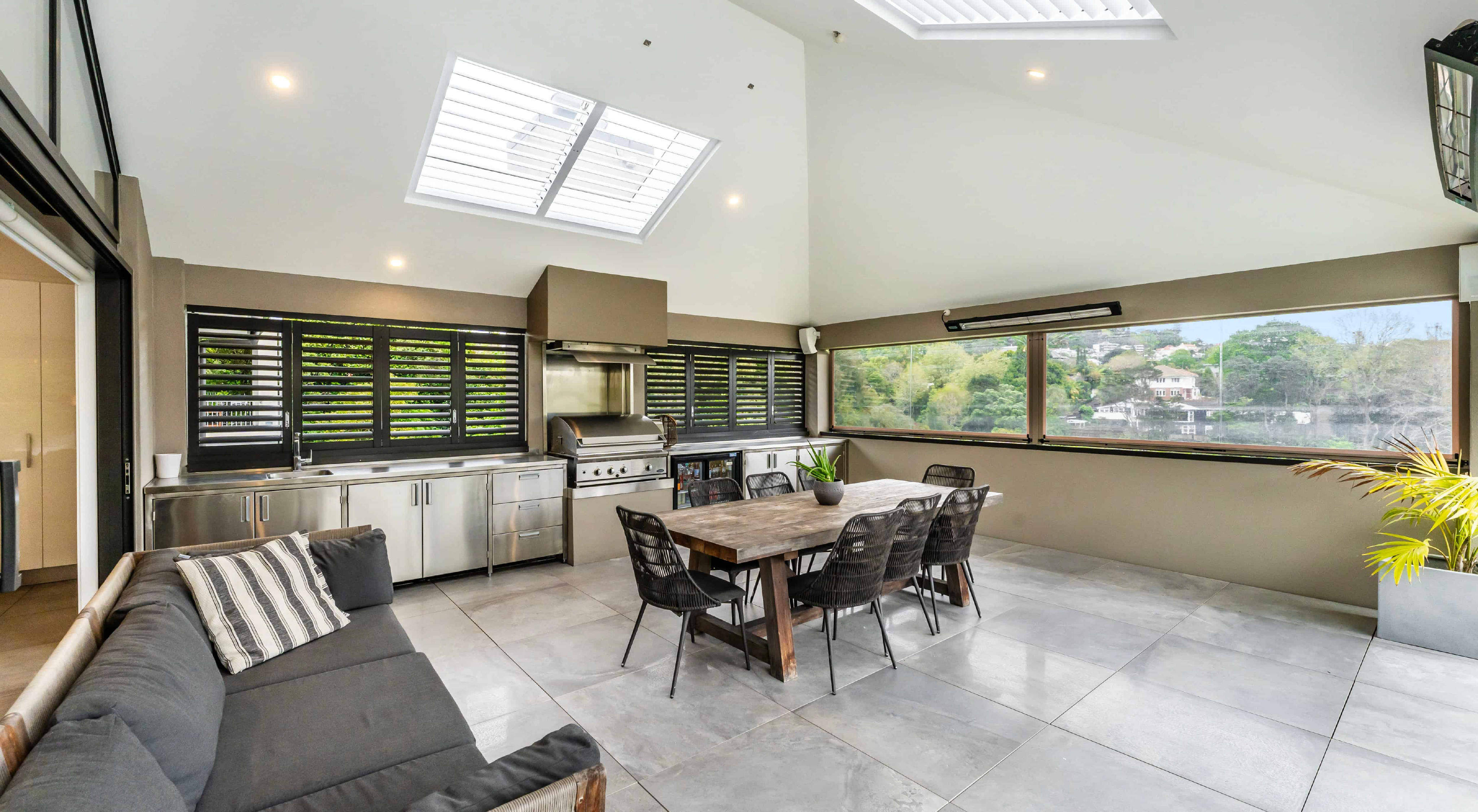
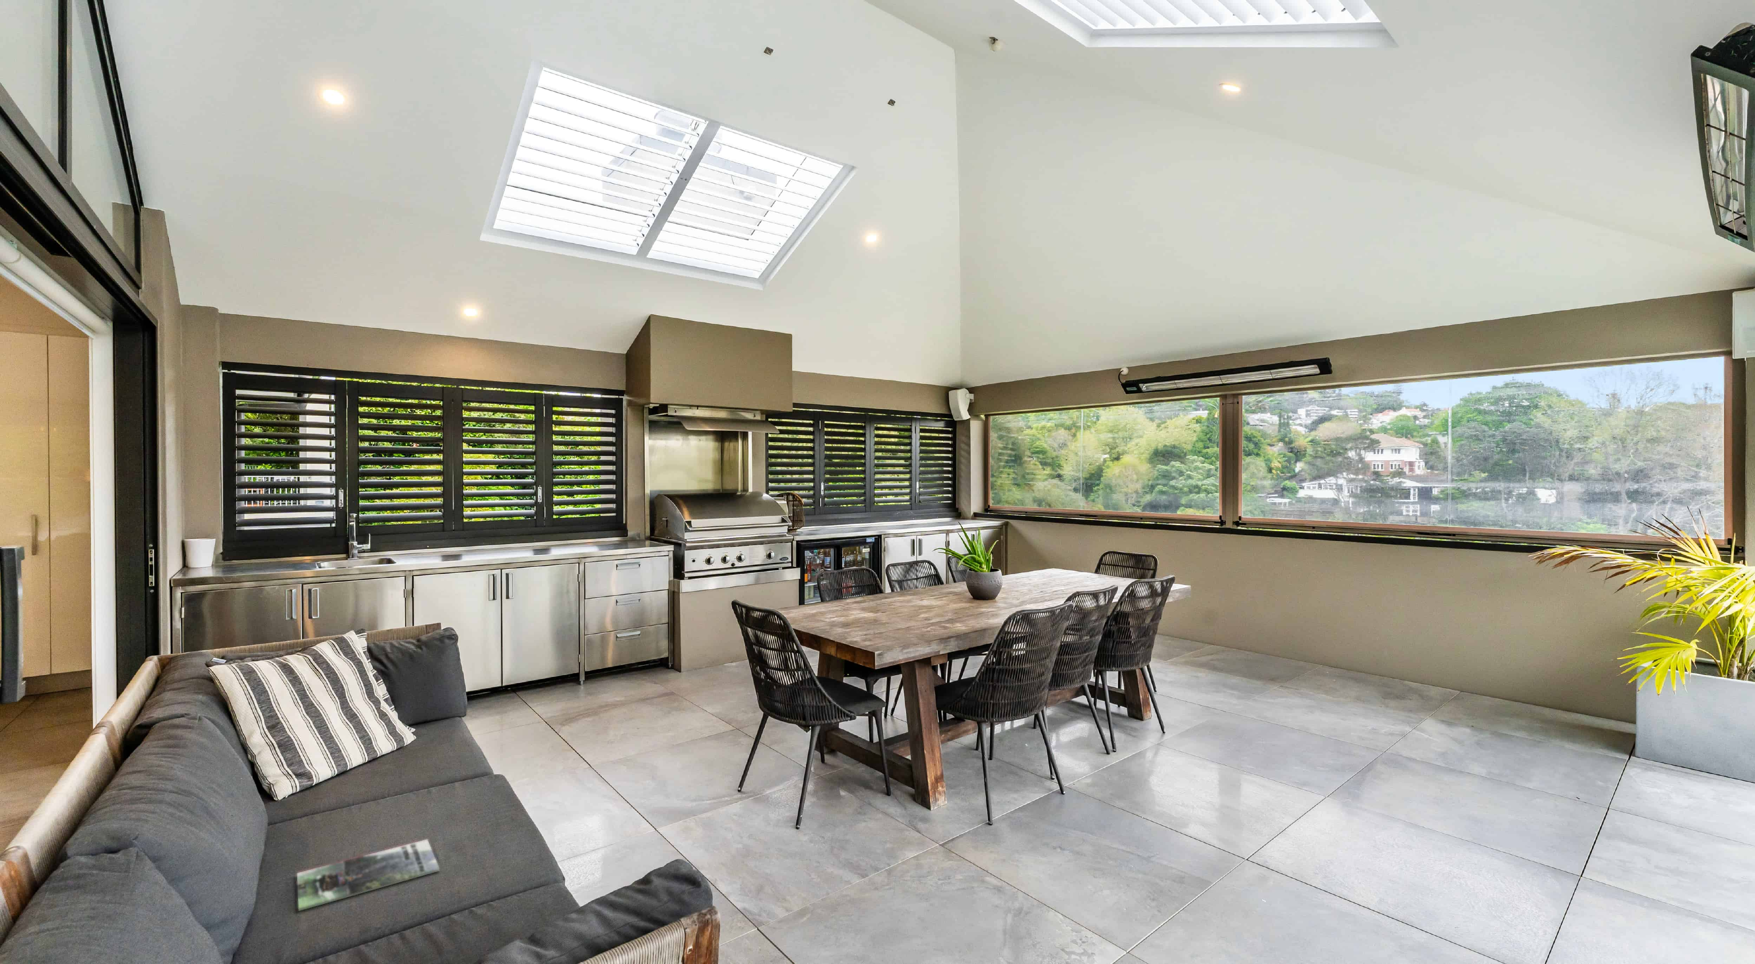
+ magazine (368, 871)
